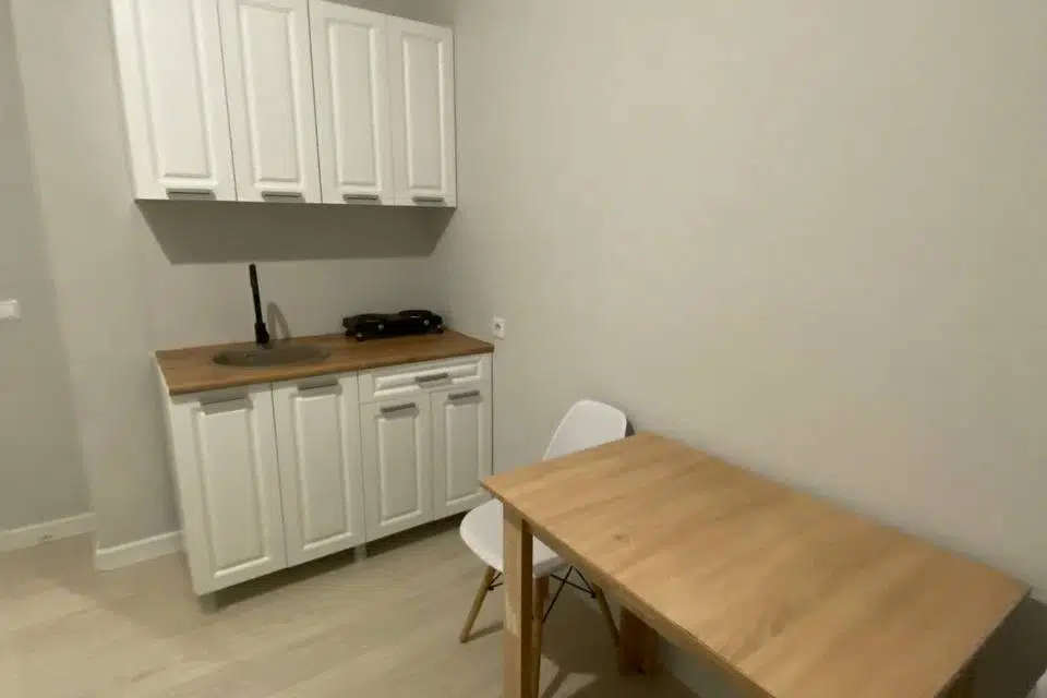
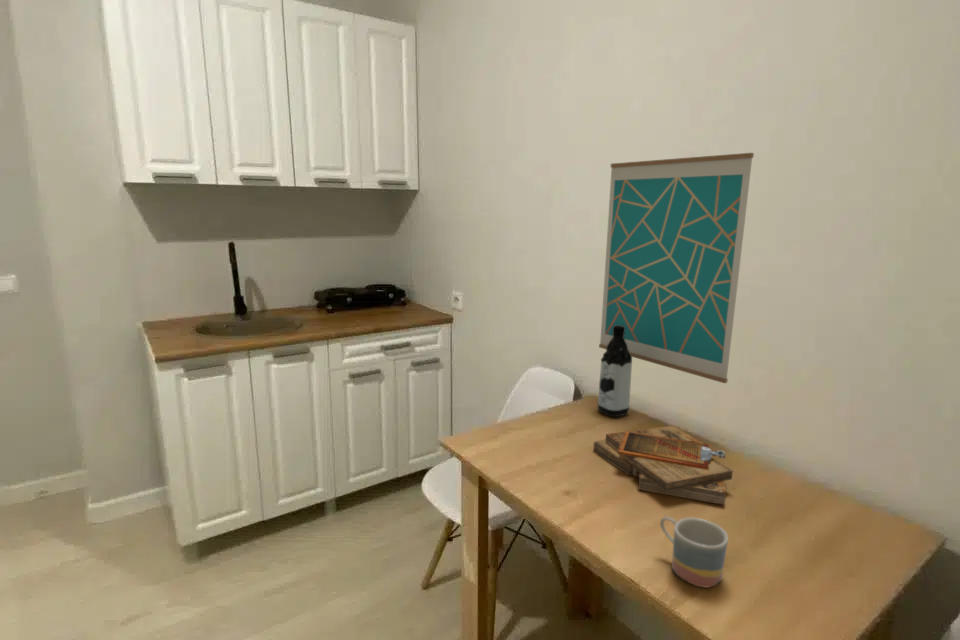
+ wall art (664, 265)
+ water bottle (615, 370)
+ clipboard (658, 454)
+ mug (689, 547)
